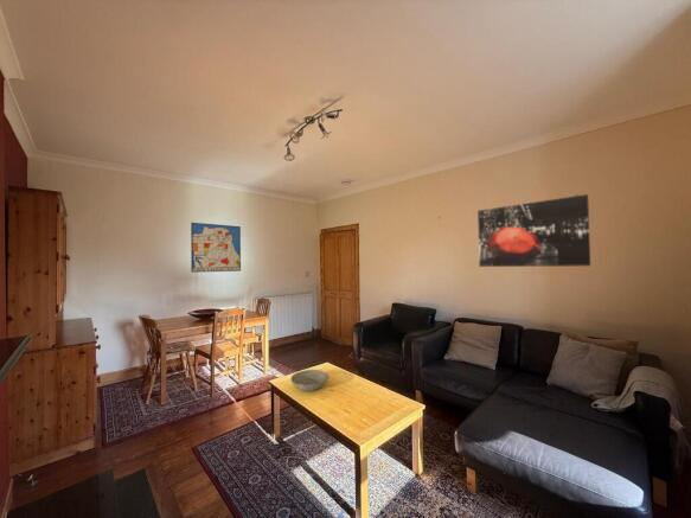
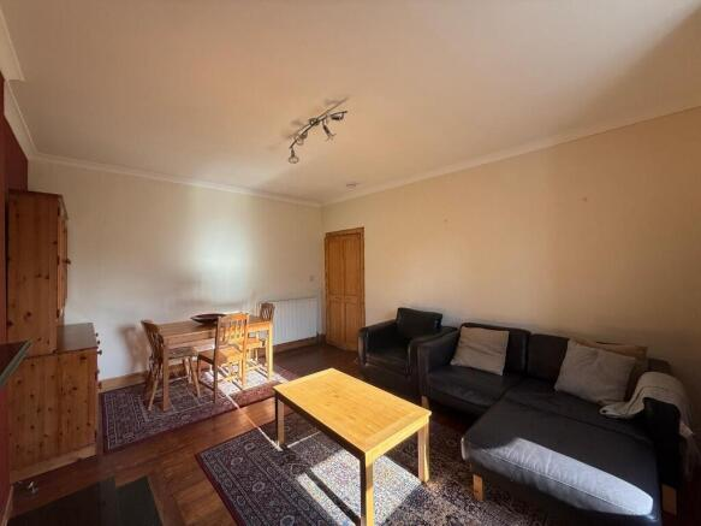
- wall art (527, 235)
- wall art (217, 248)
- bowl (309, 382)
